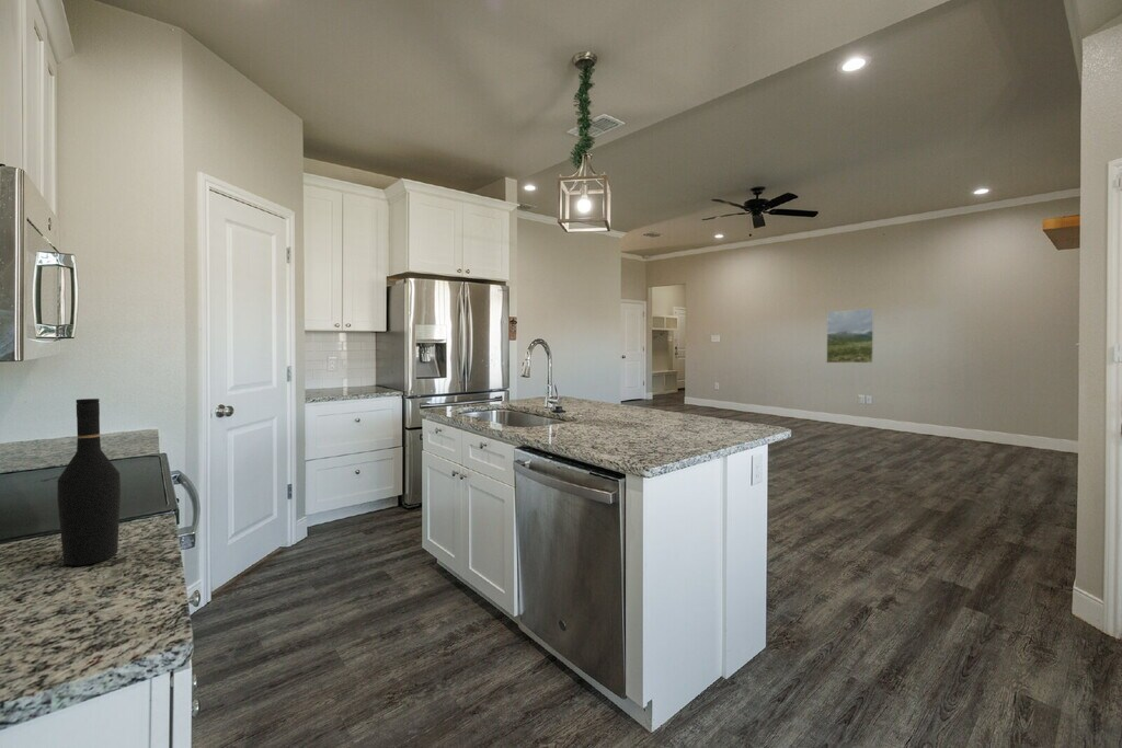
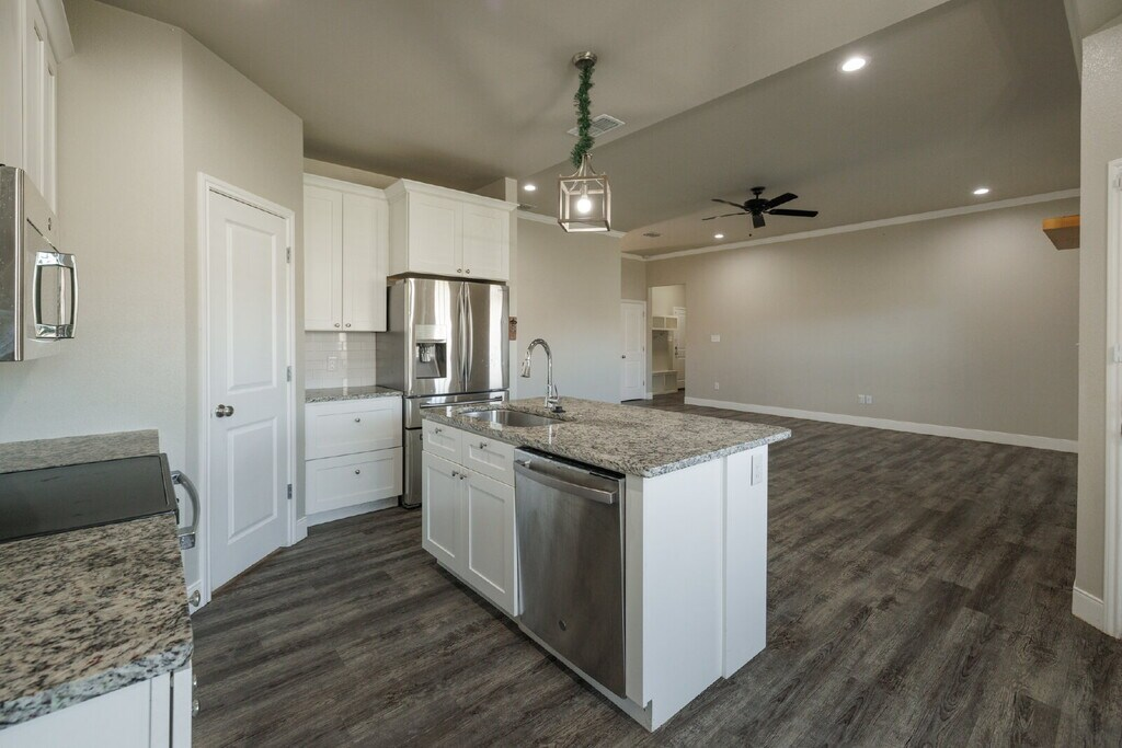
- wine bottle (89, 479)
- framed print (849, 336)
